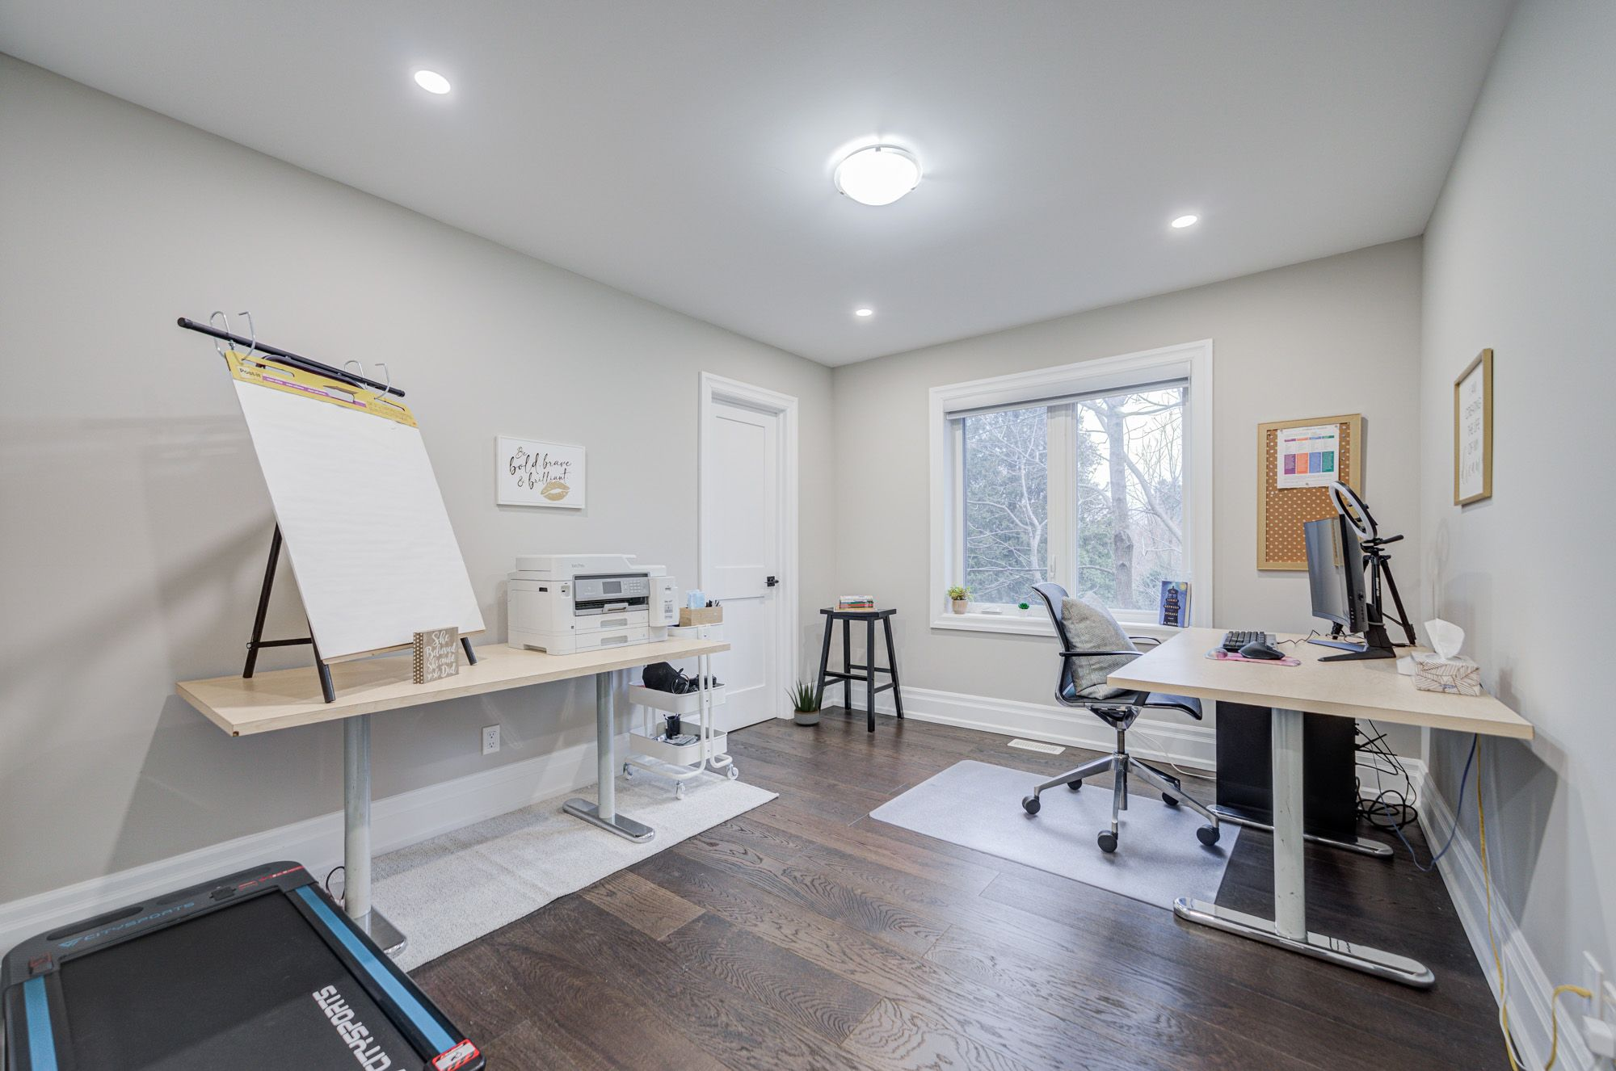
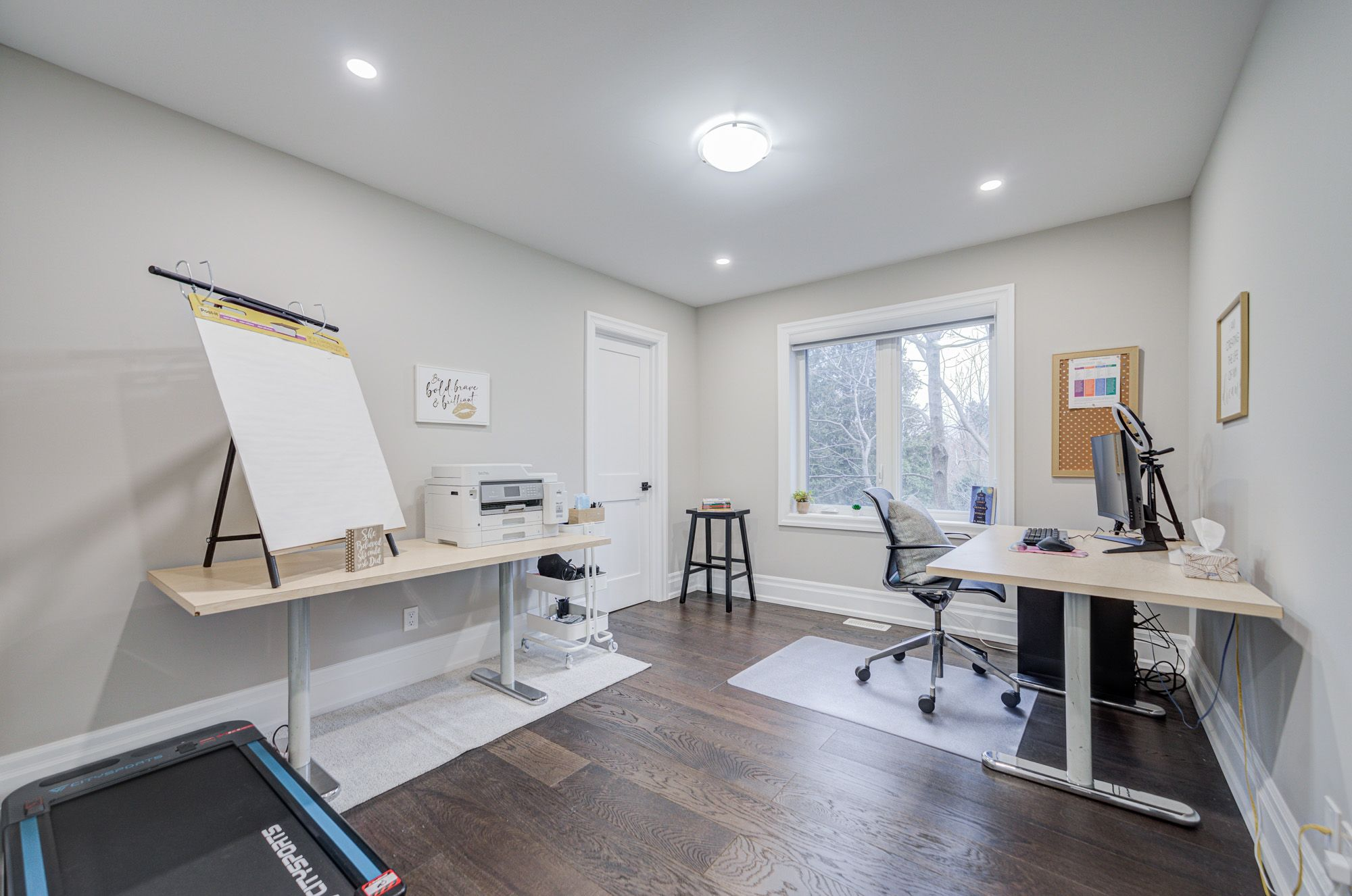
- potted plant (807, 702)
